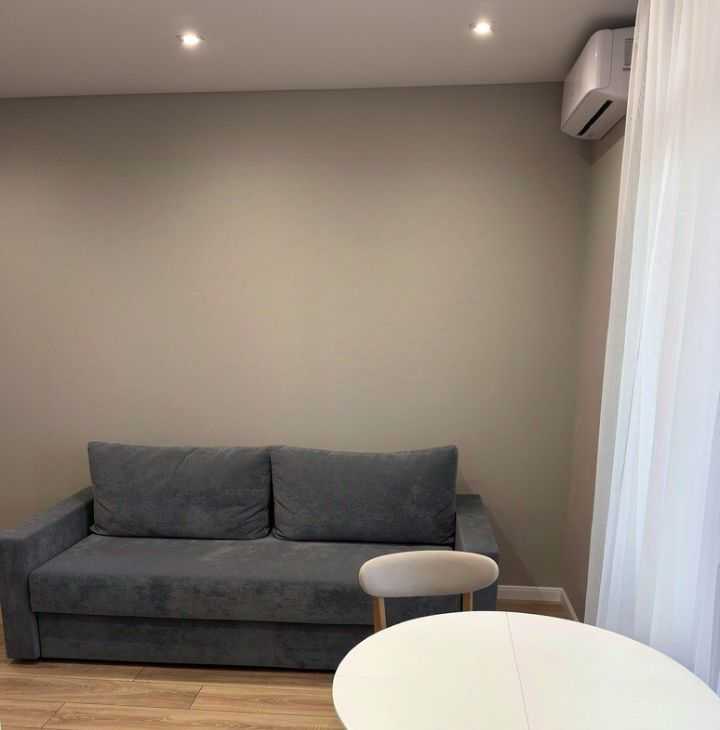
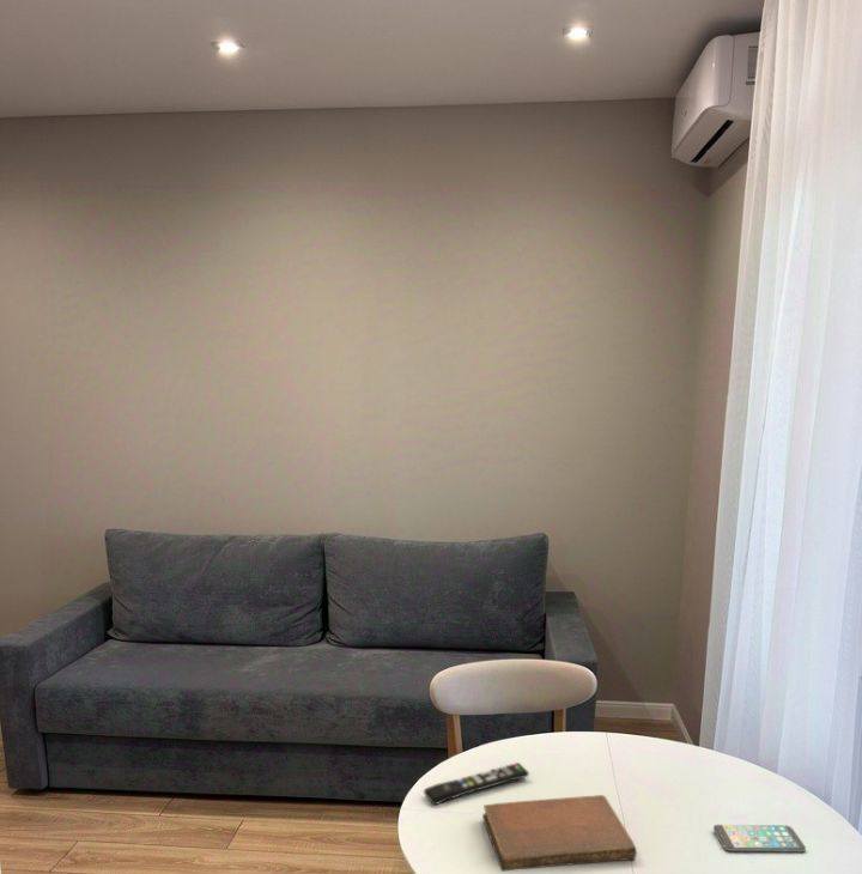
+ remote control (476, 782)
+ smartphone (758, 837)
+ notebook (556, 831)
